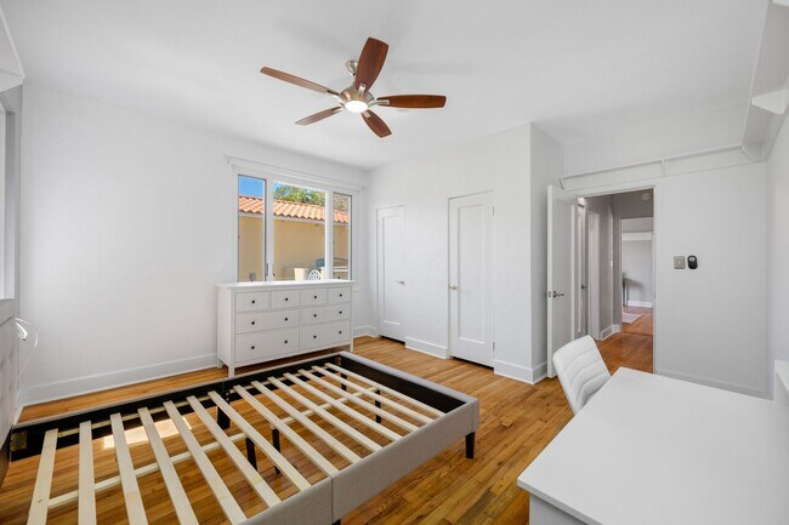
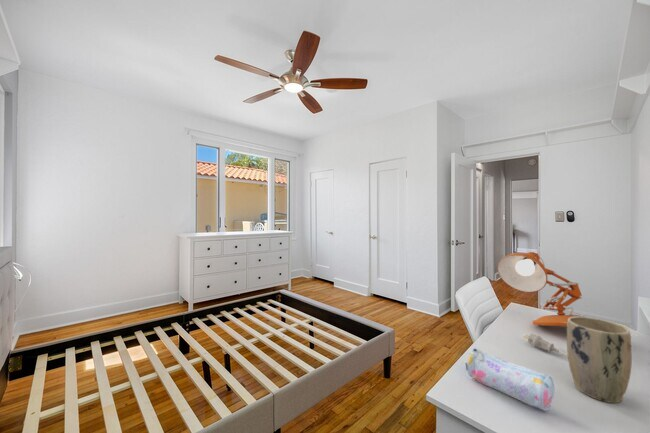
+ plant pot (597, 358)
+ desk lamp (562, 297)
+ pencil case (507, 375)
